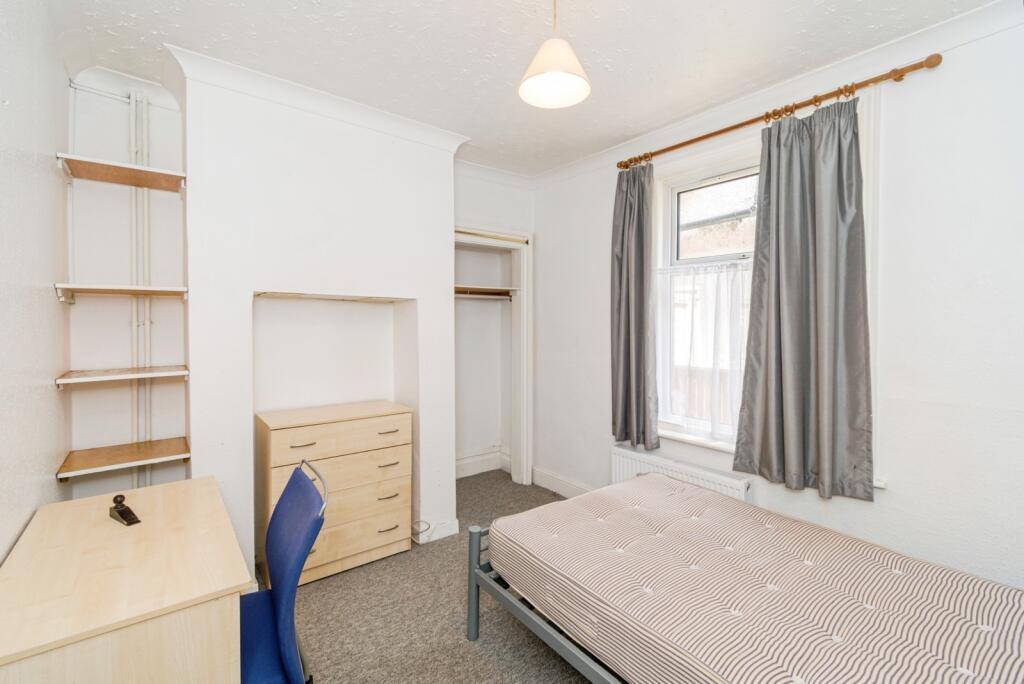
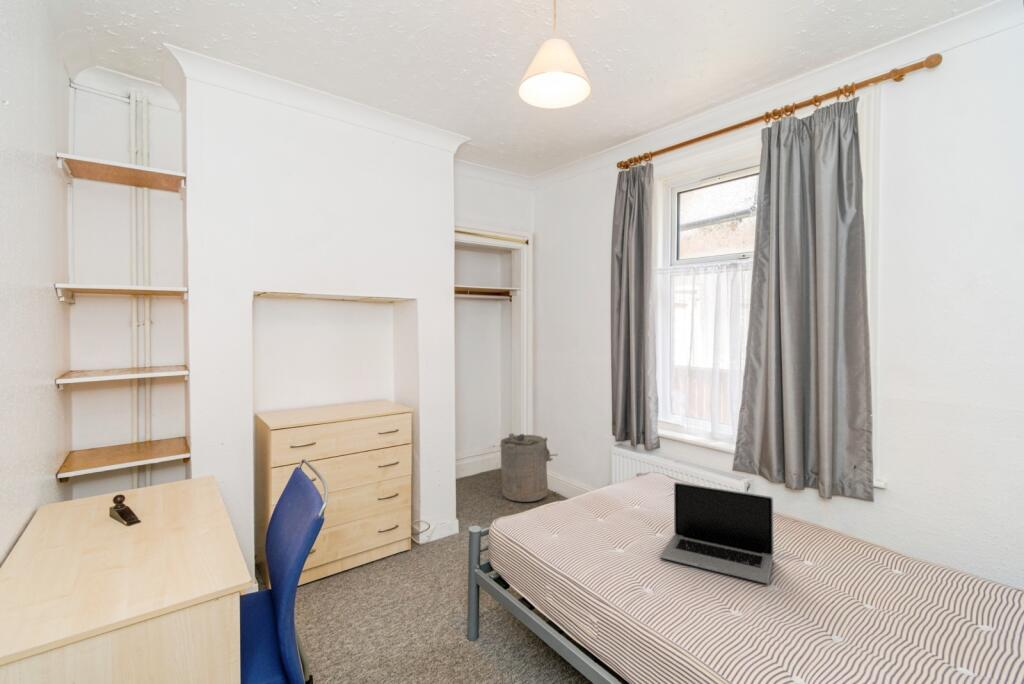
+ laptop (716, 528)
+ laundry hamper (523, 463)
